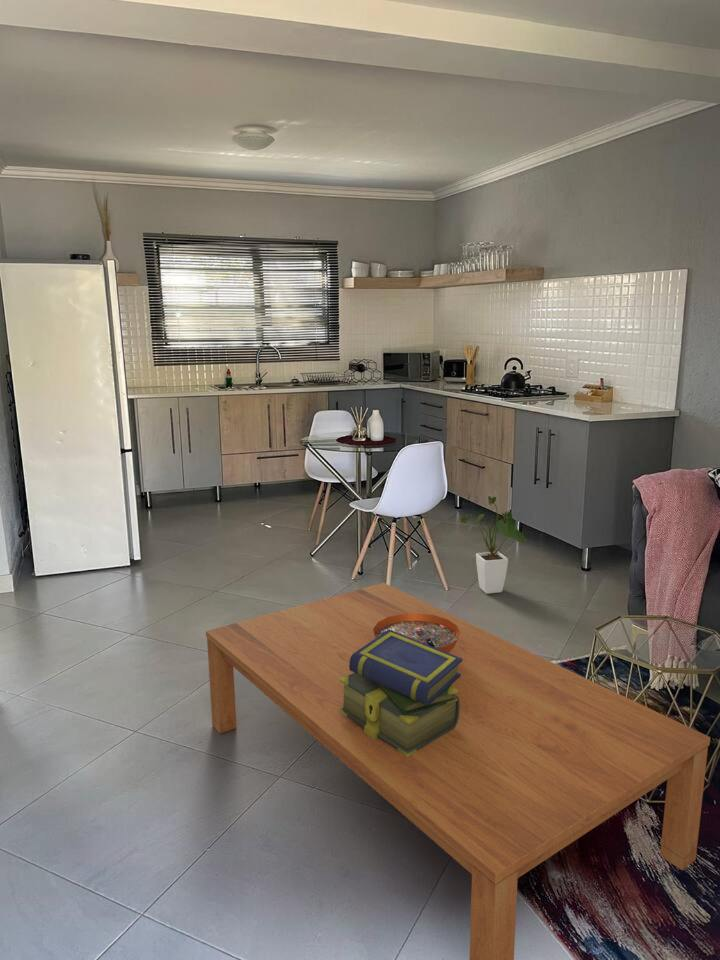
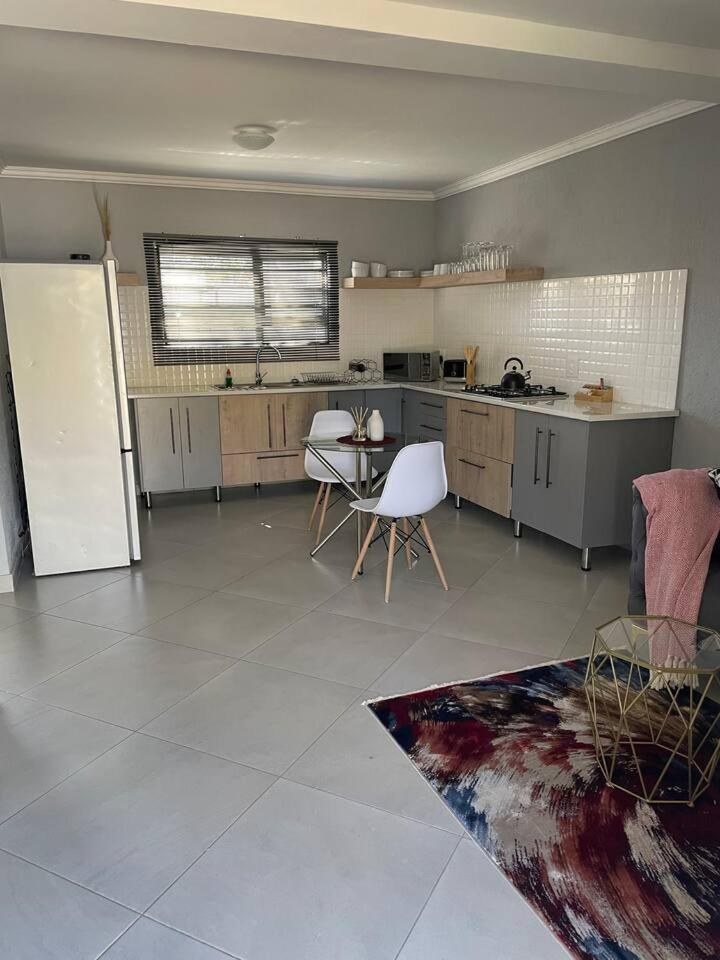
- house plant (486, 549)
- decorative bowl (417, 640)
- coffee table (427, 744)
- stack of books (403, 685)
